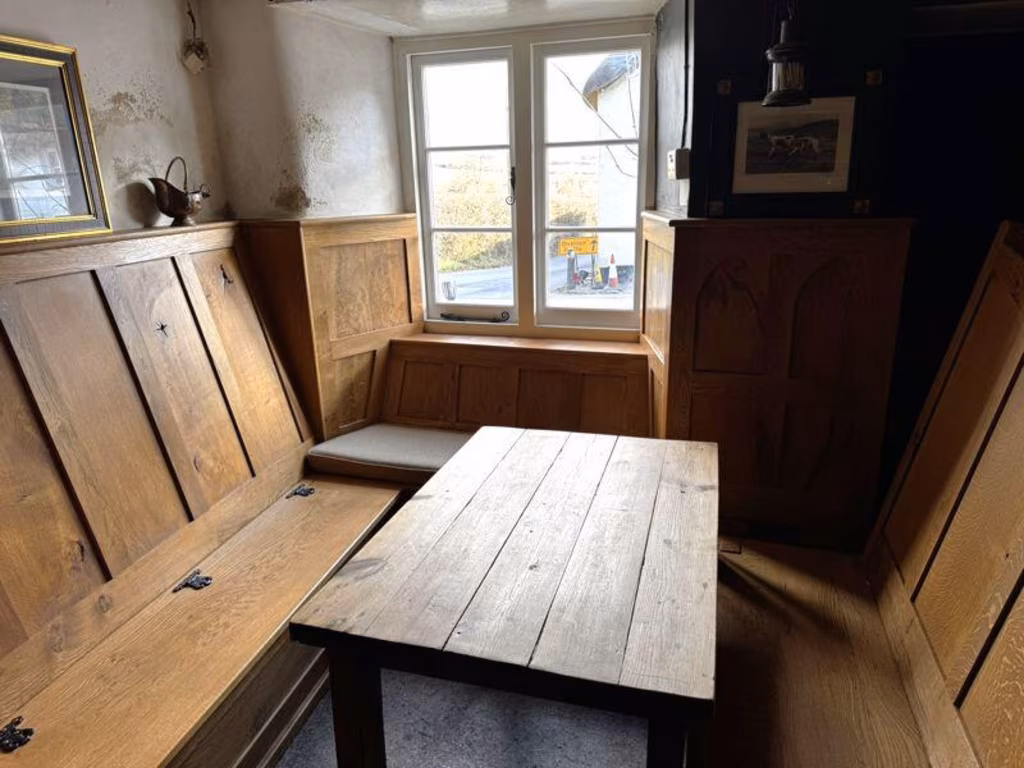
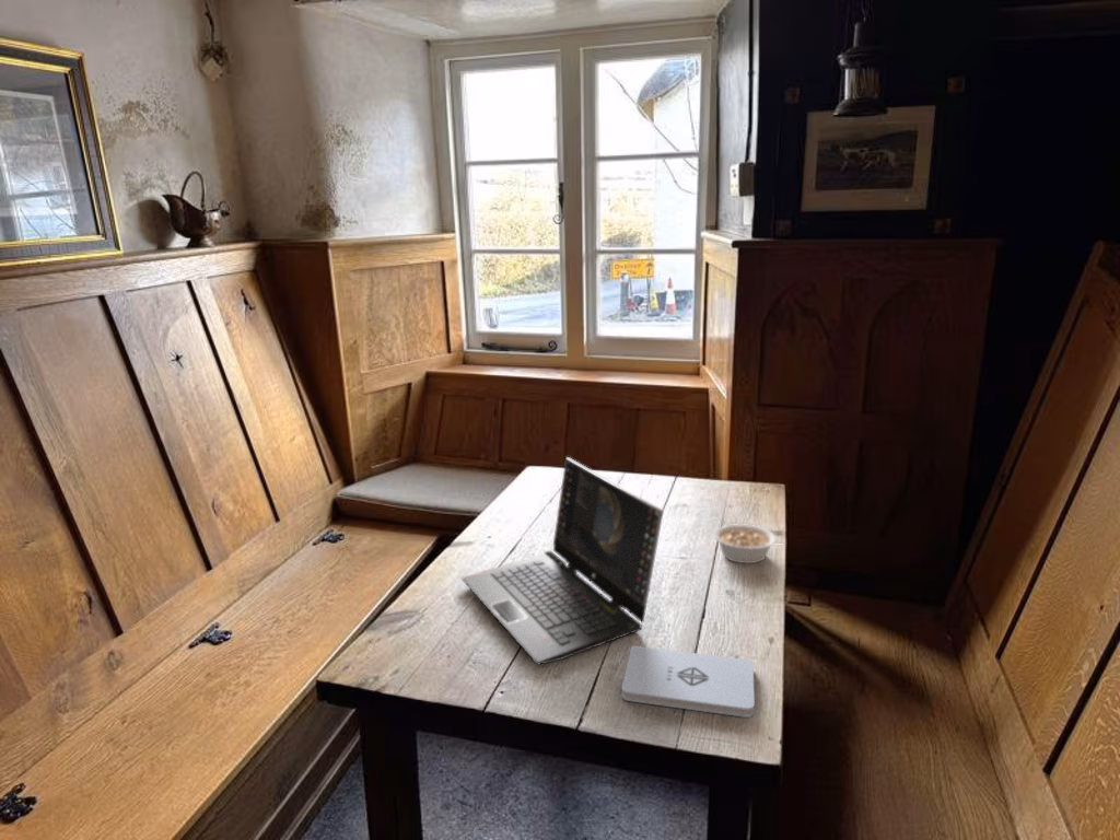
+ legume (747, 542)
+ laptop computer (555, 550)
+ notepad (688, 679)
